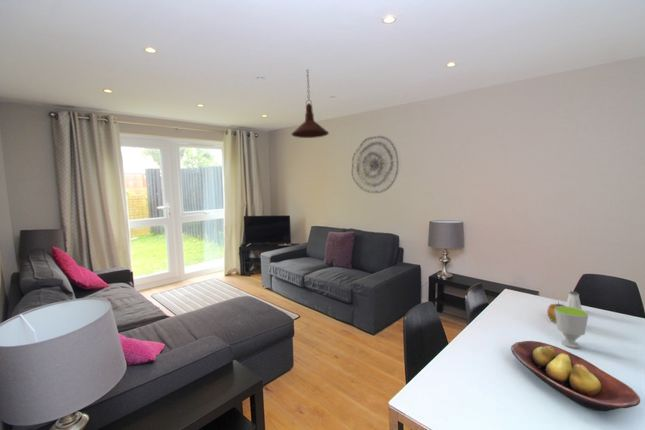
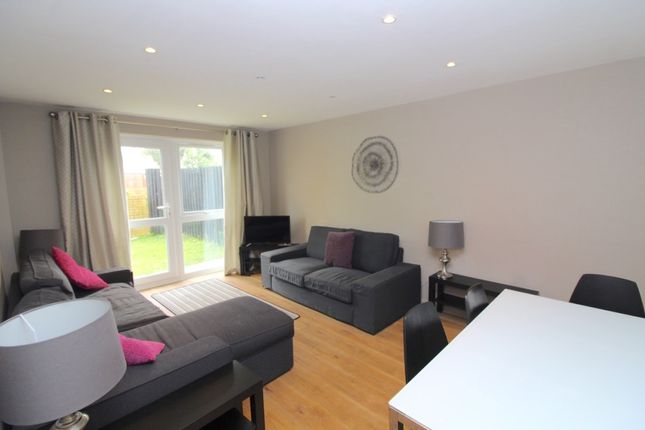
- apple (555, 314)
- saltshaker (573, 301)
- pendant light (308, 103)
- cup (570, 327)
- fruit bowl (565, 369)
